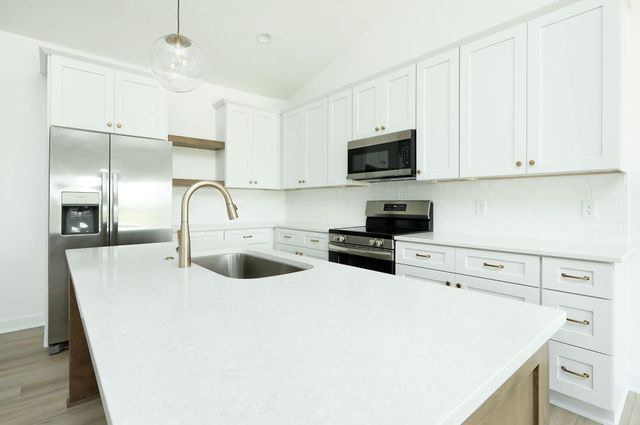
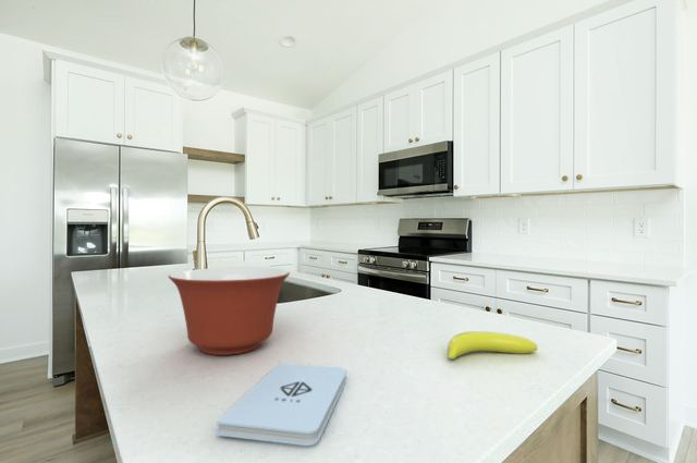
+ mixing bowl (231, 308)
+ notepad (293, 395)
+ banana (492, 345)
